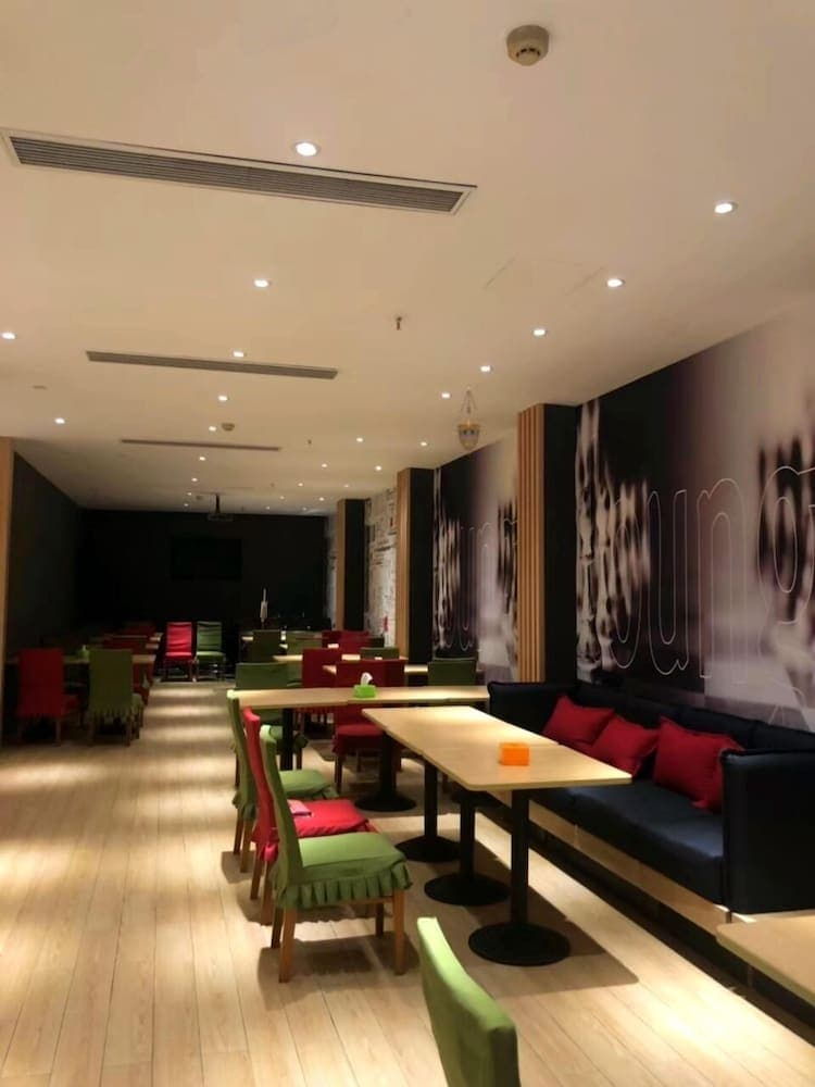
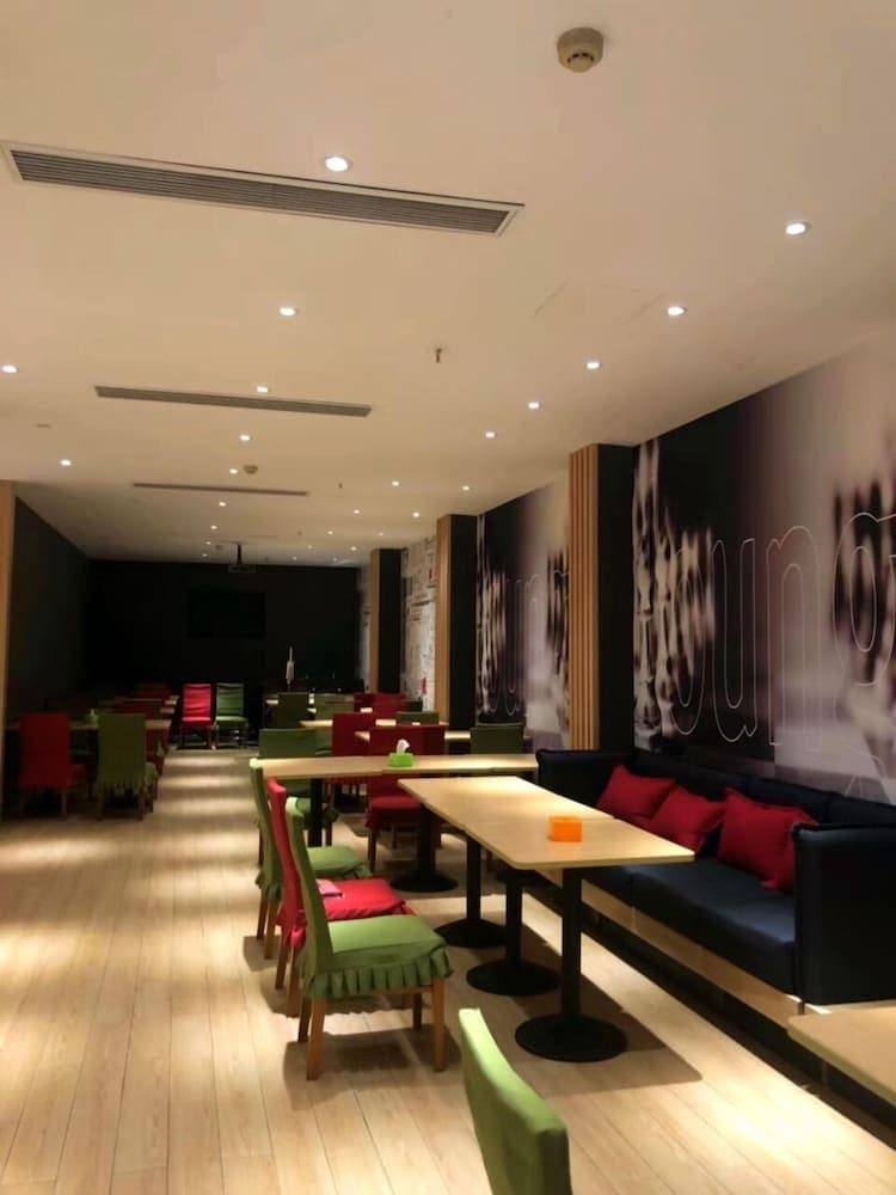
- hanging lantern (468, 420)
